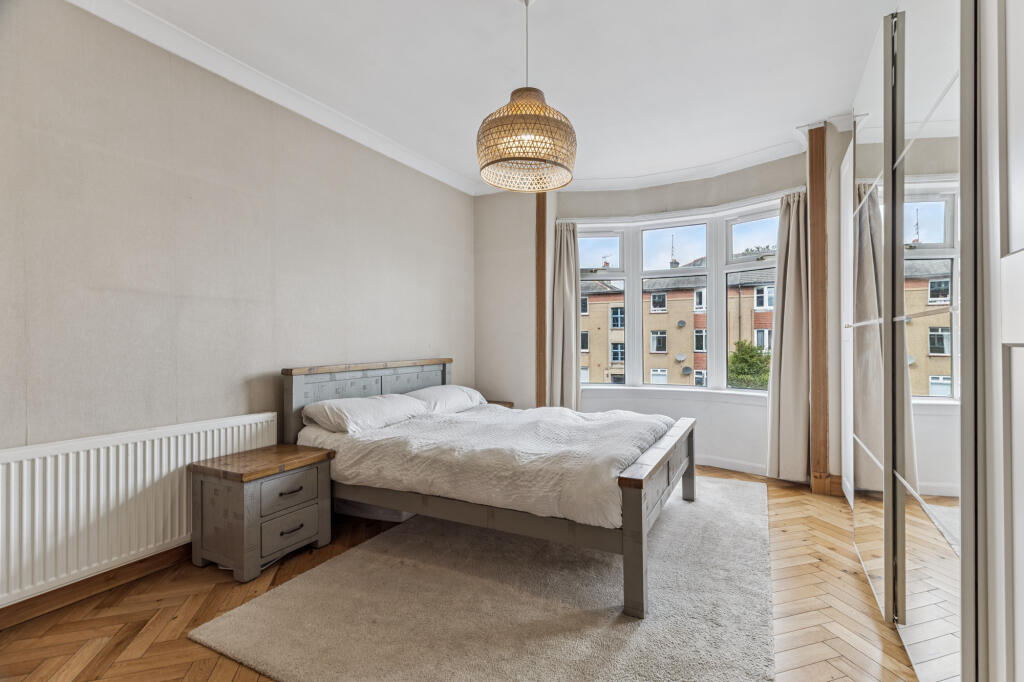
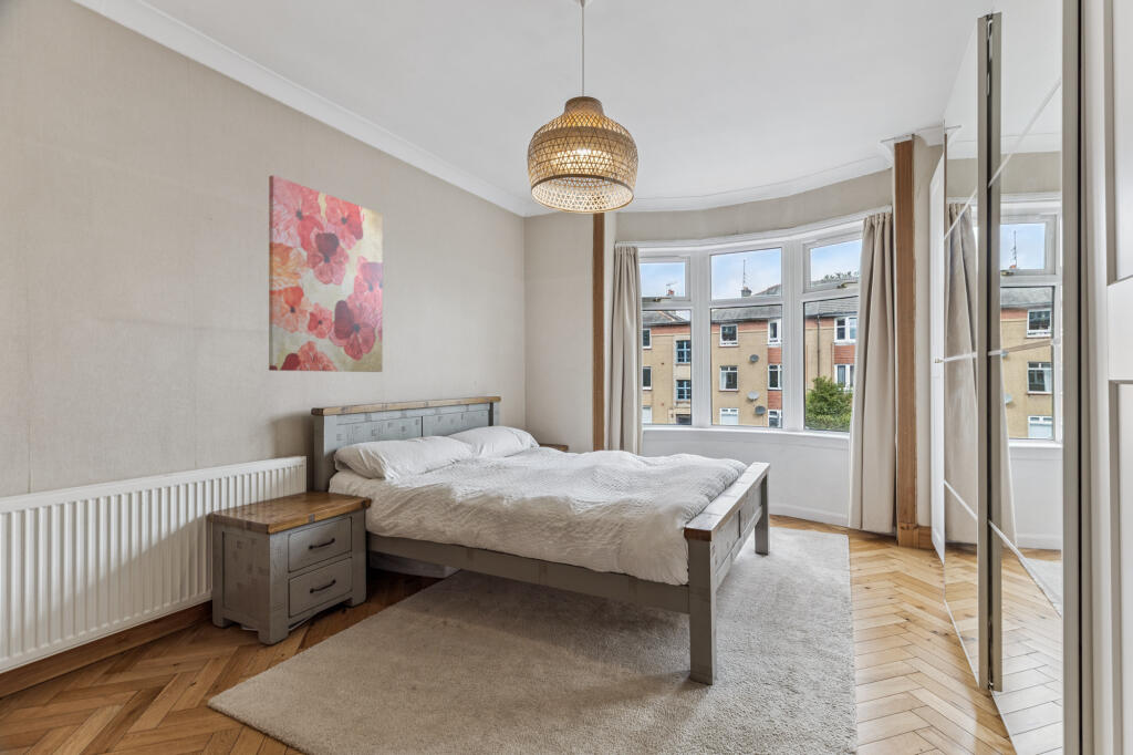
+ wall art (331, 283)
